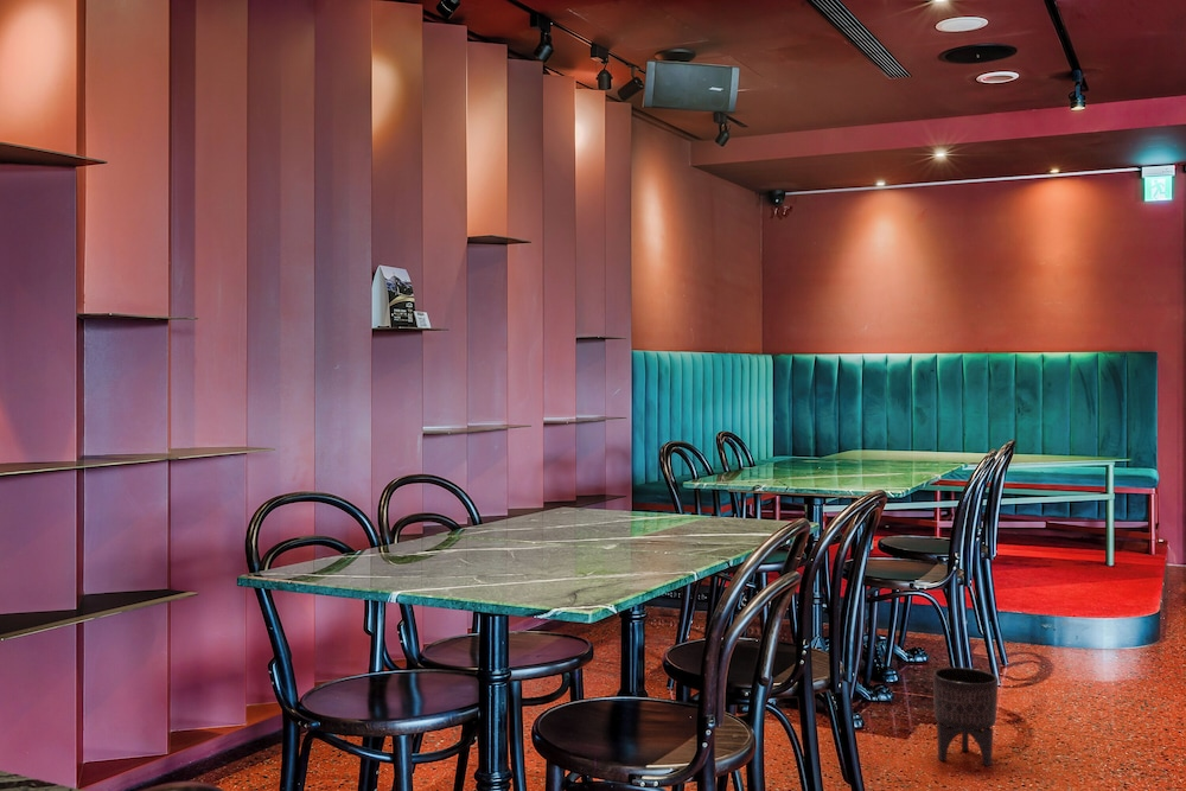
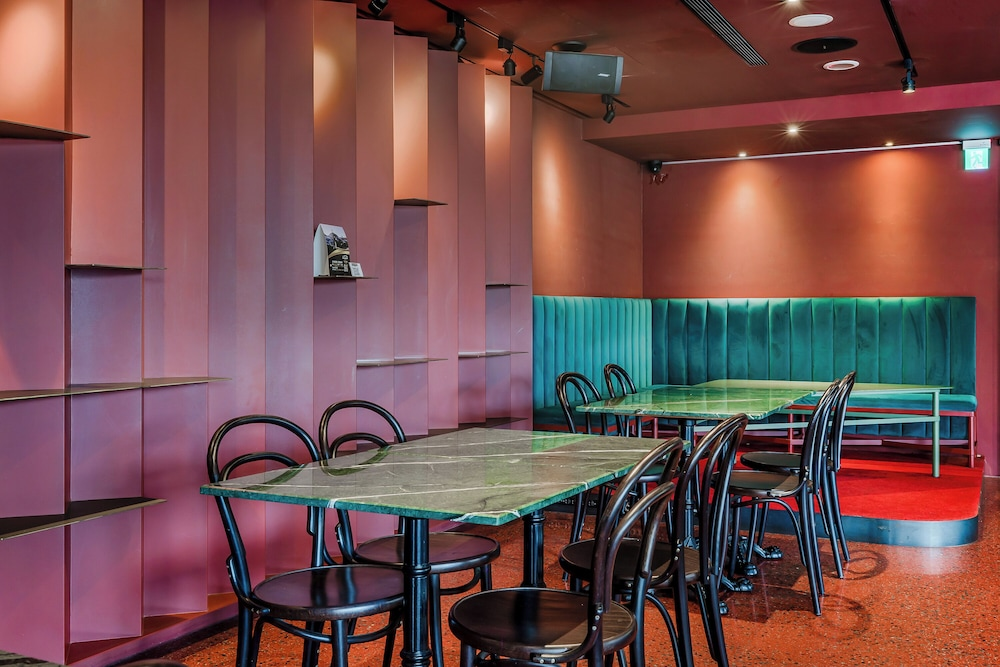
- planter (964, 716)
